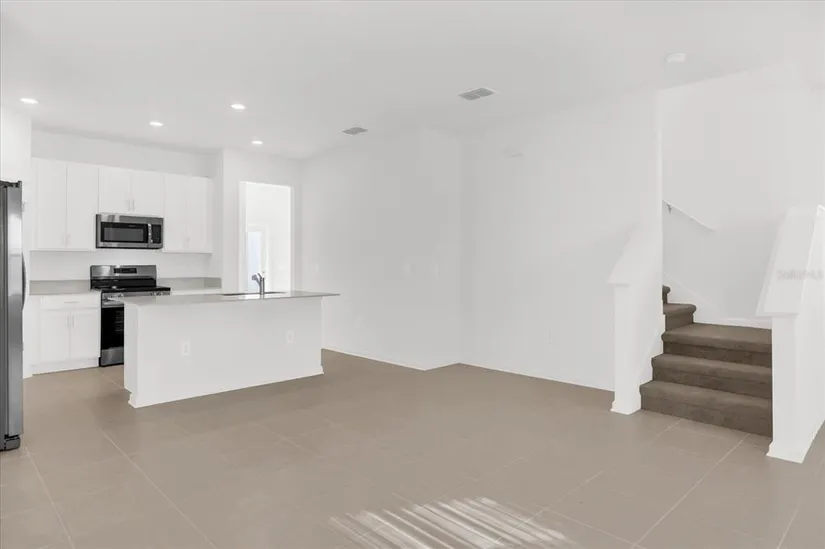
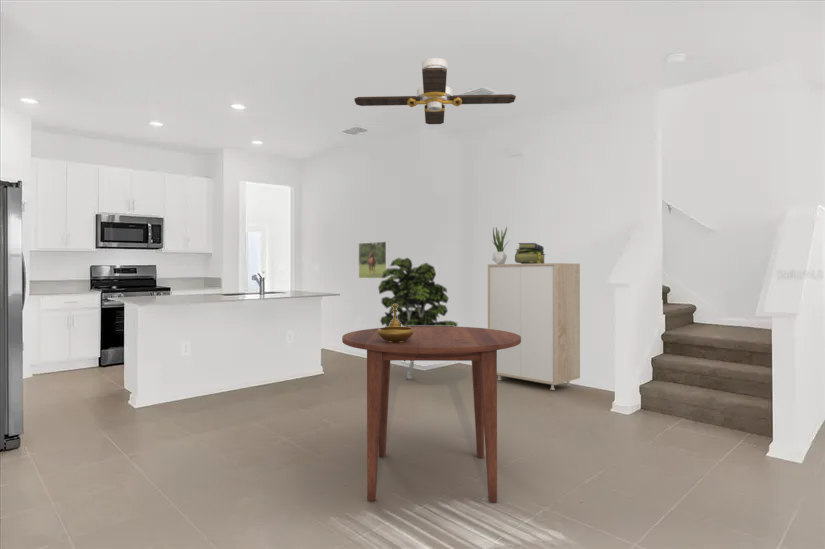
+ decorative bowl (395, 321)
+ potted plant (499, 245)
+ stack of books (530, 253)
+ dining table (474, 405)
+ ceiling fan (434, 86)
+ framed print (372, 260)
+ indoor plant (416, 318)
+ storage cabinet (533, 323)
